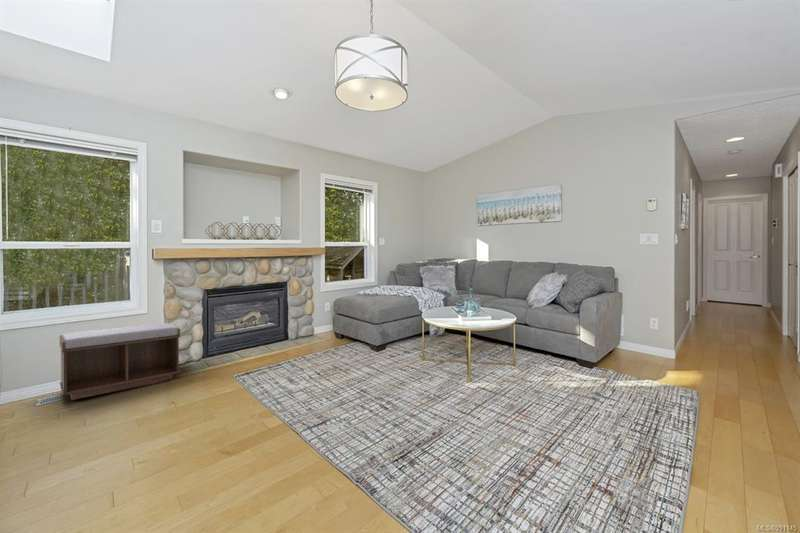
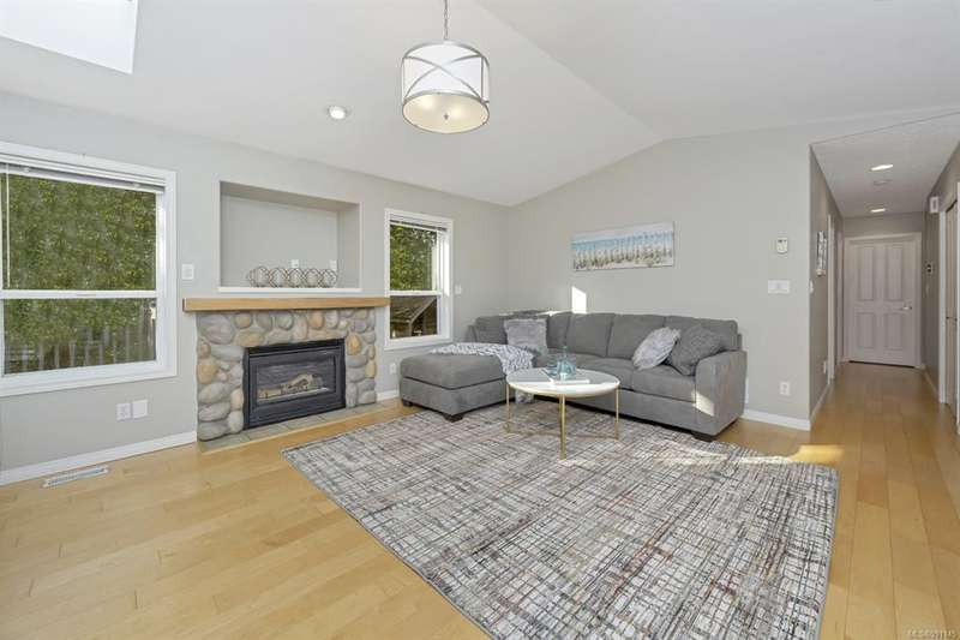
- bench (122, 356)
